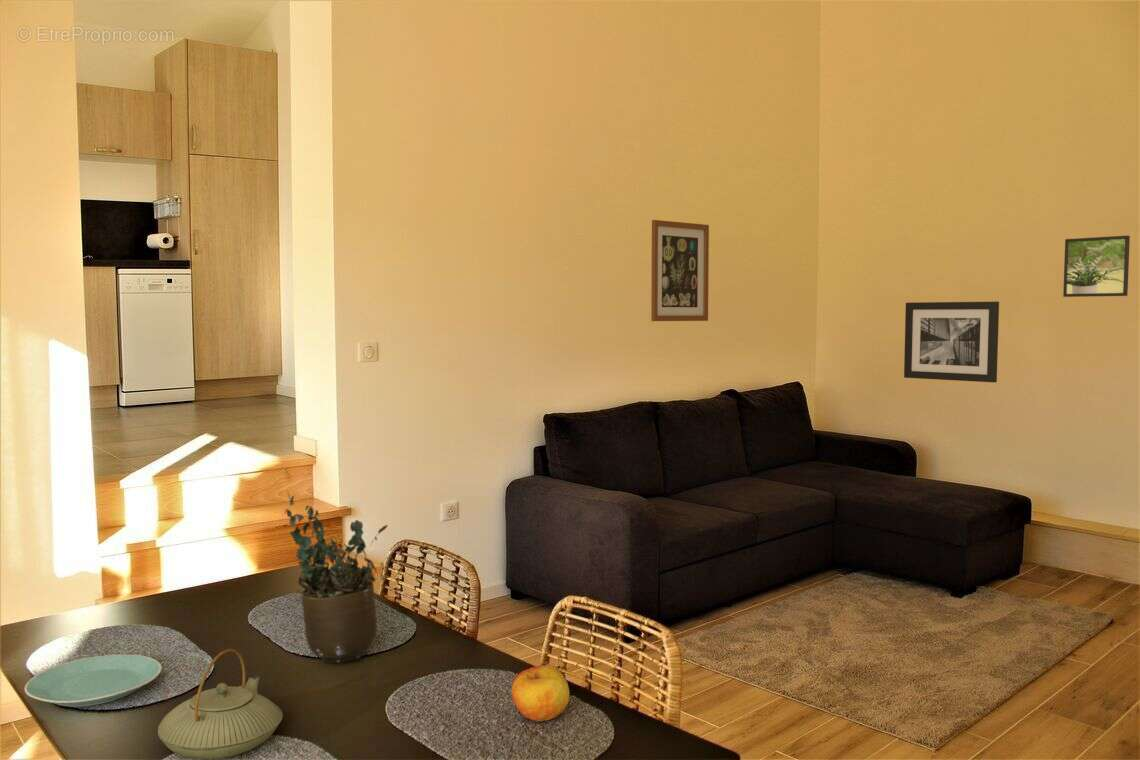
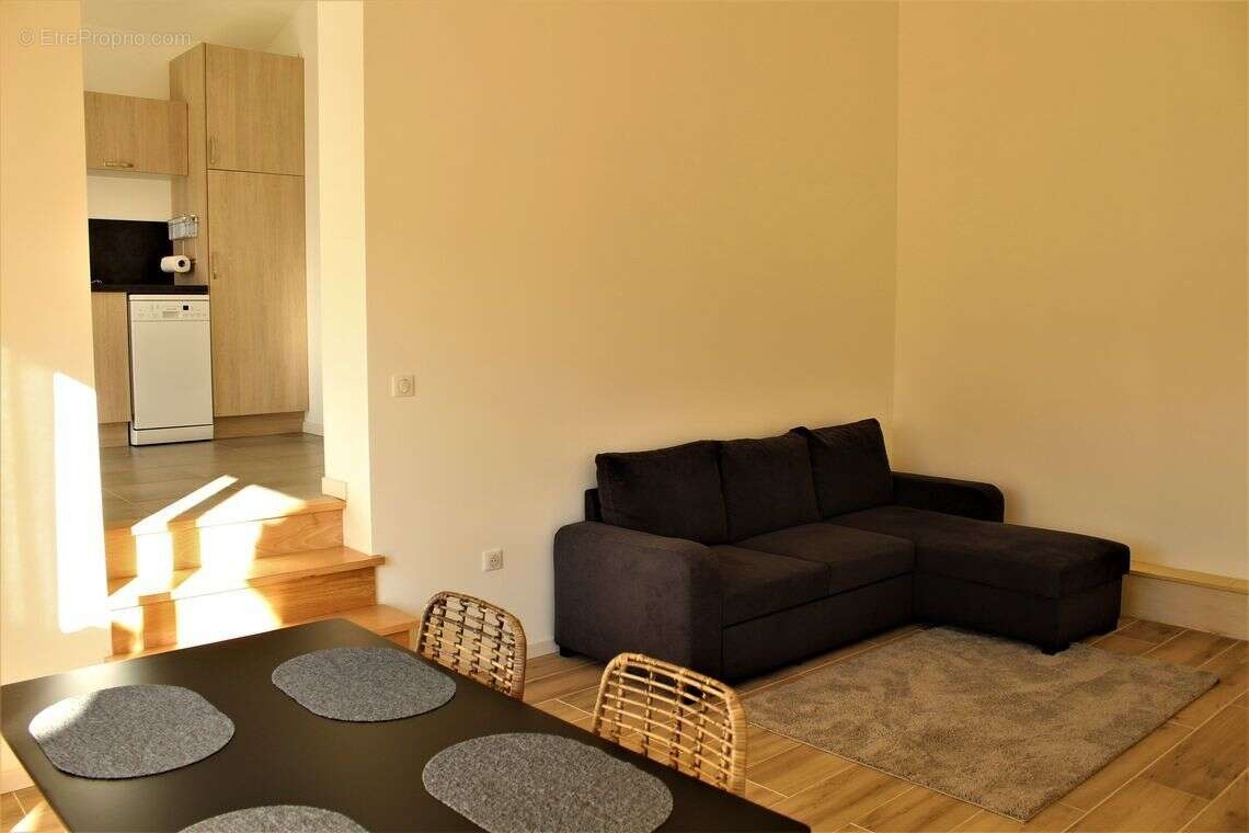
- potted plant (328, 570)
- apple (540, 692)
- wall art (680, 271)
- wall art (949, 341)
- teapot (225, 693)
- plate (95, 682)
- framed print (1095, 266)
